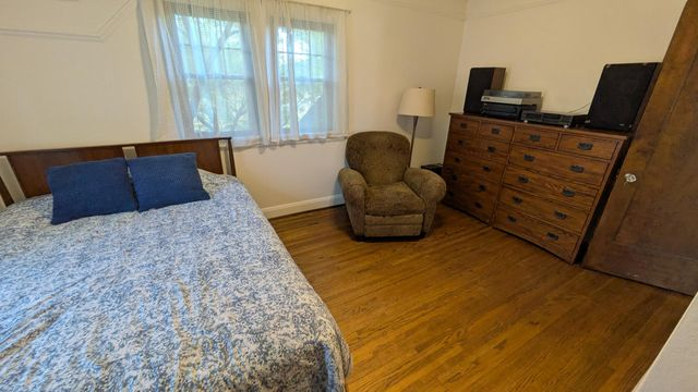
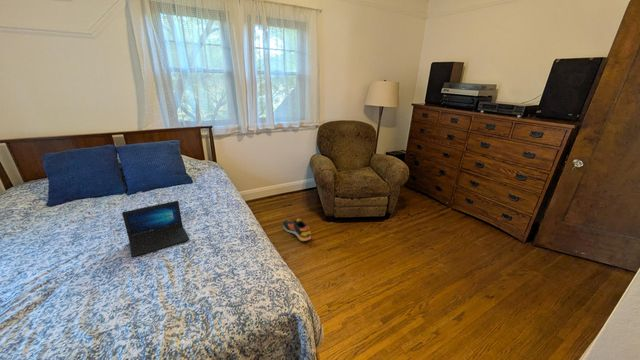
+ shoe (296, 225)
+ laptop (156, 226)
